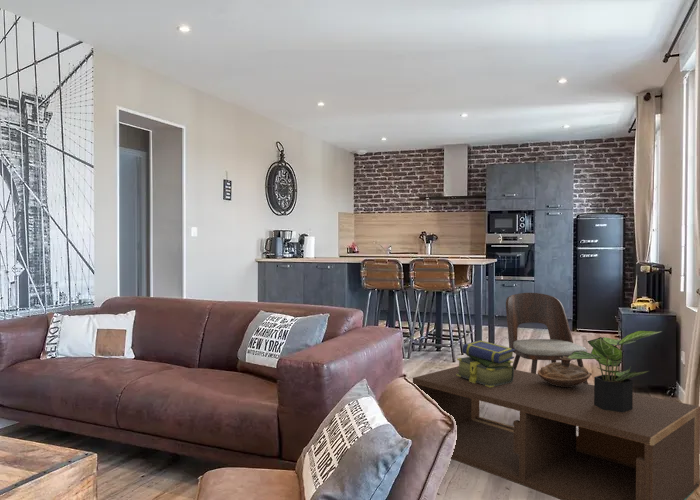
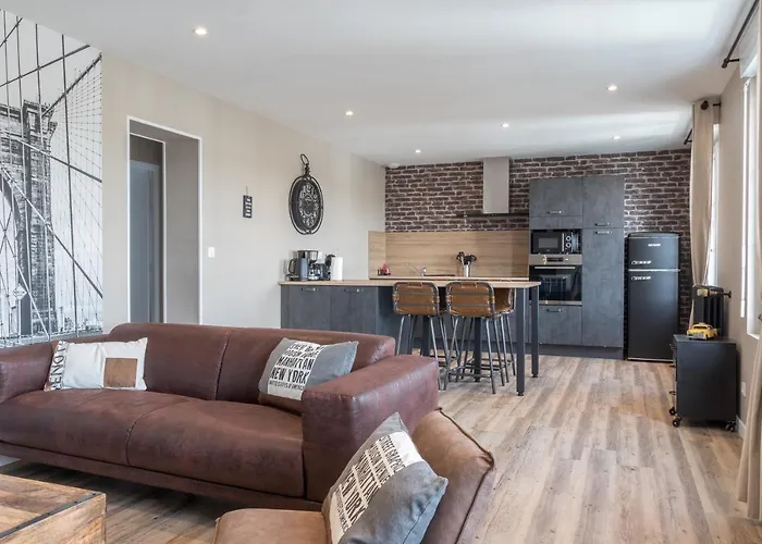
- potted plant (616, 367)
- stack of books (487, 361)
- coffee table (542, 427)
- dining chair (543, 352)
- decorative bowl (563, 370)
